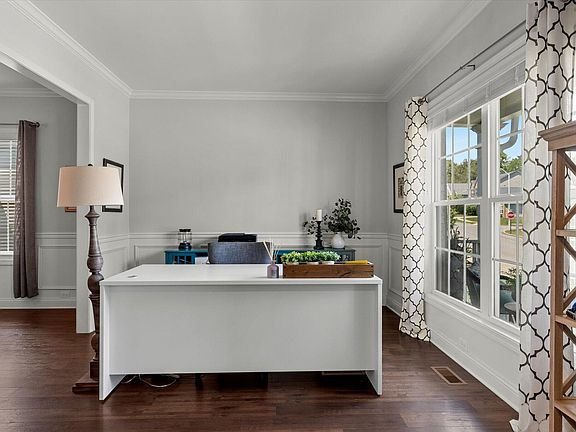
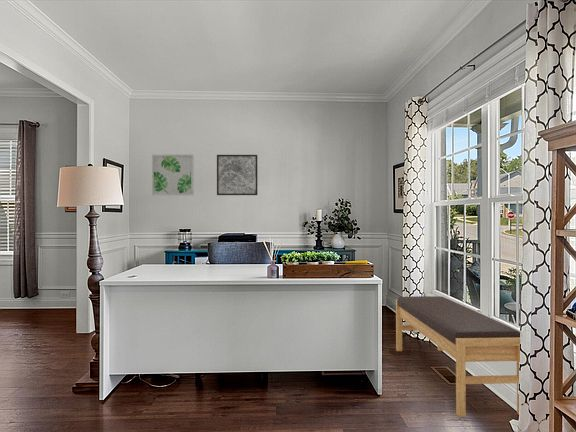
+ bench (448, 343)
+ wall art (237, 175)
+ wall art (172, 175)
